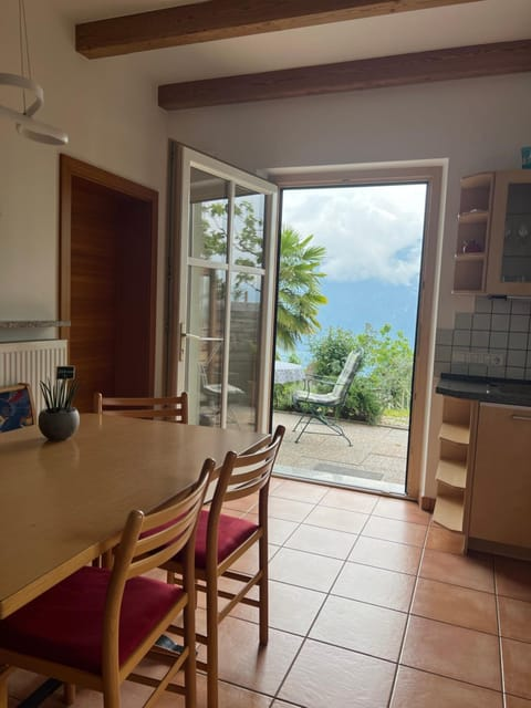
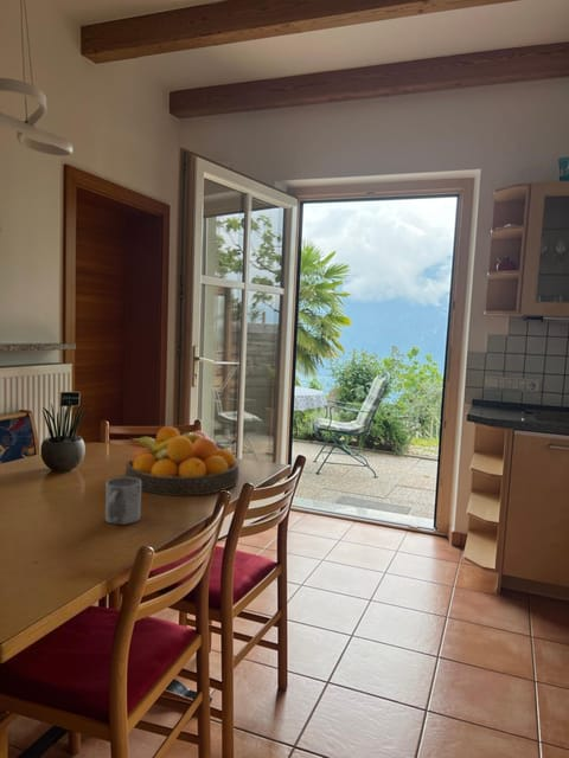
+ mug (120, 502)
+ fruit bowl (184, 455)
